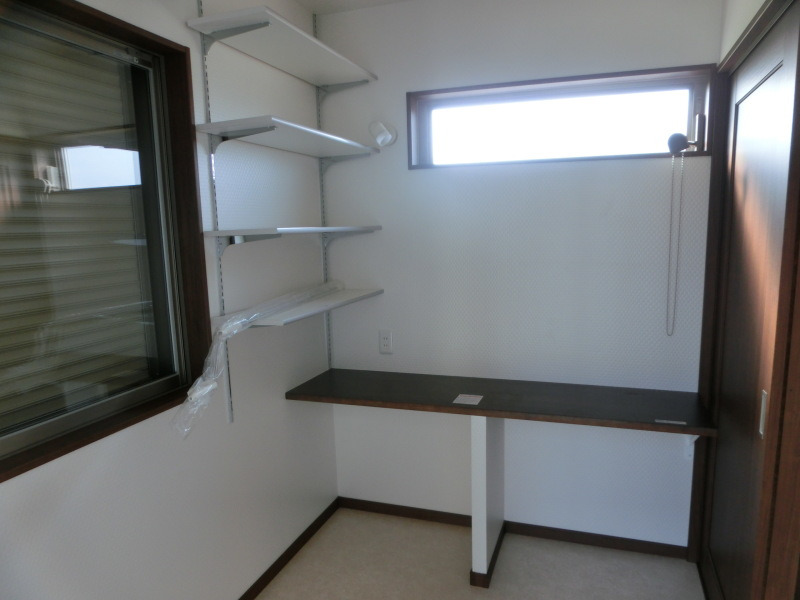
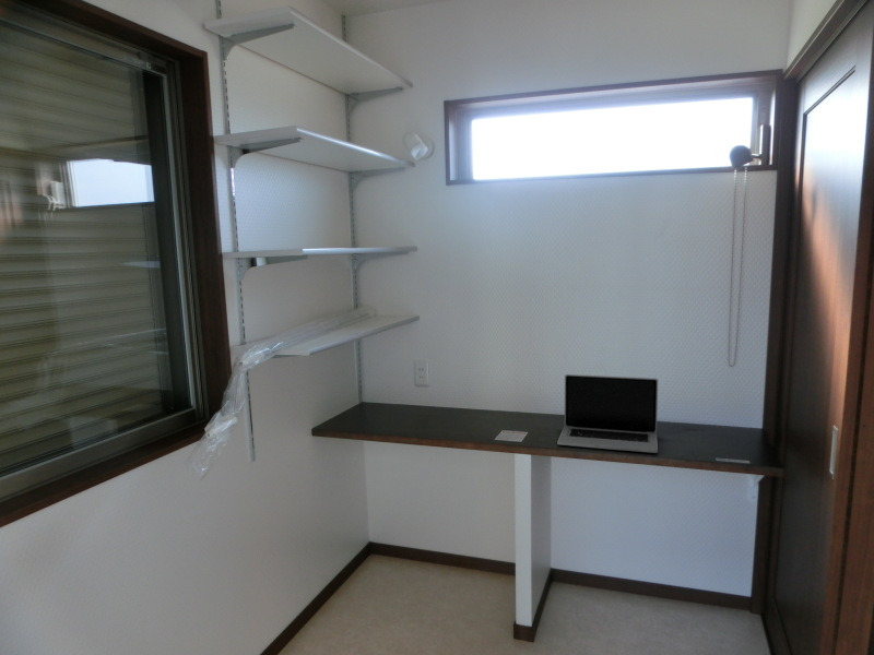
+ laptop (607, 412)
